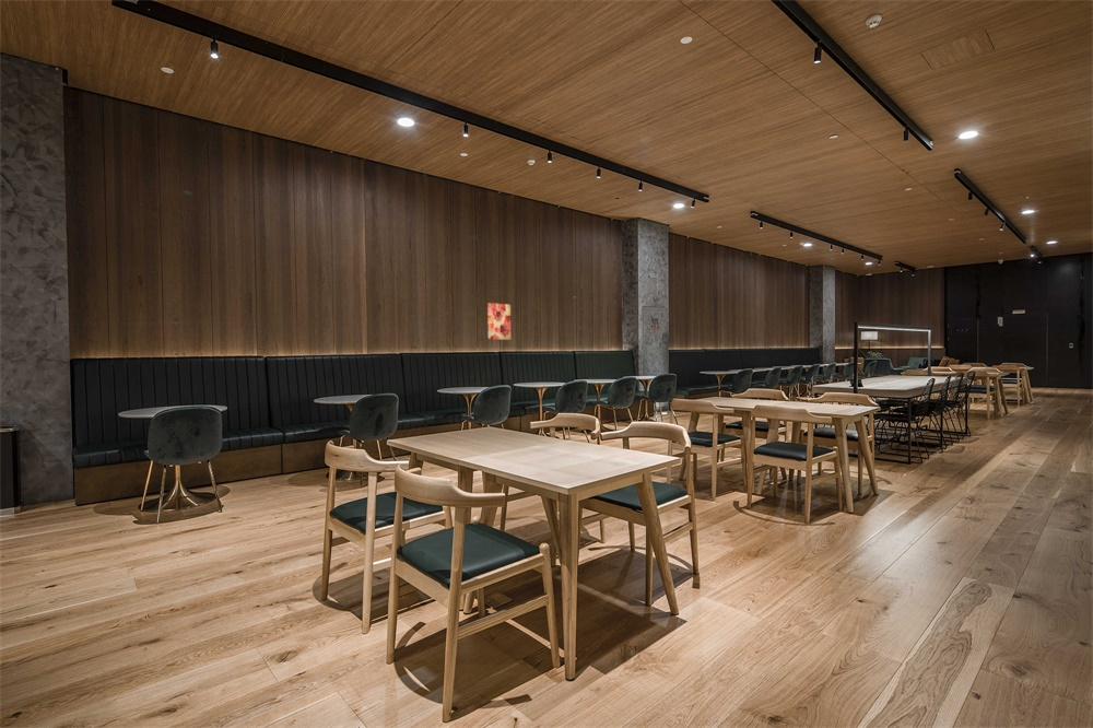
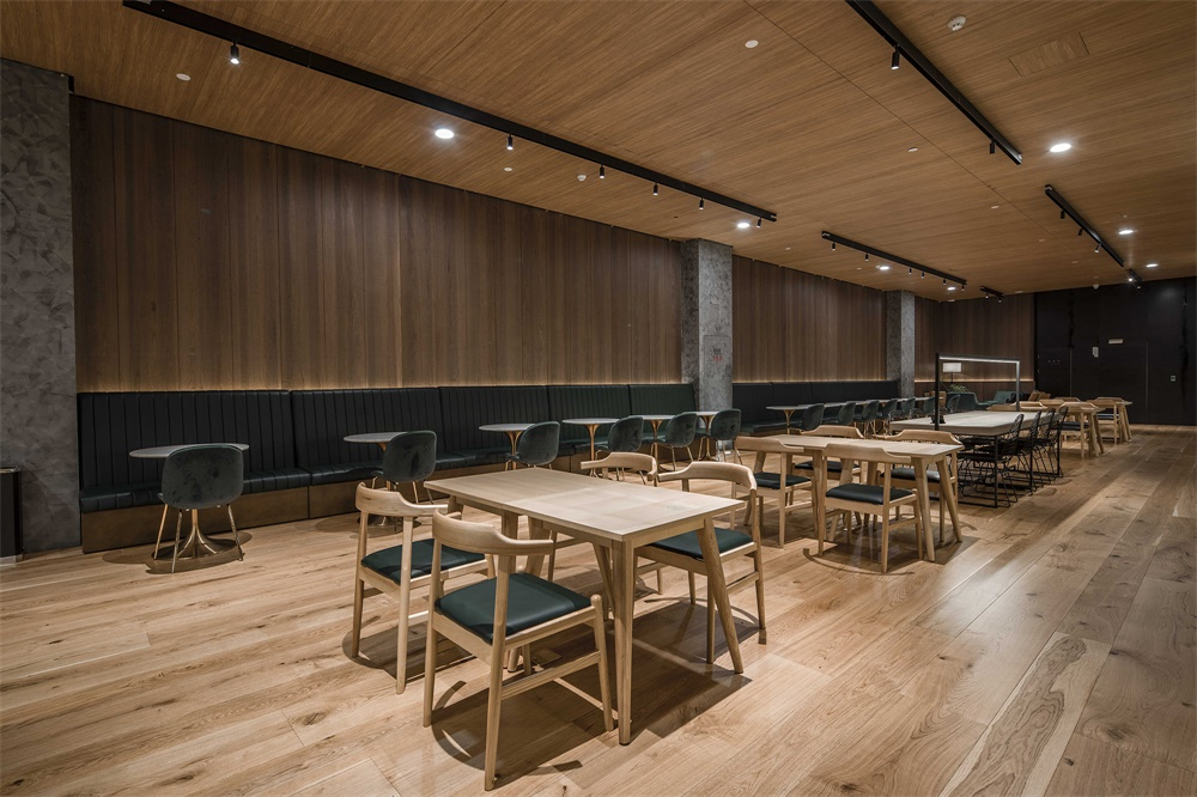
- wall art (498, 321)
